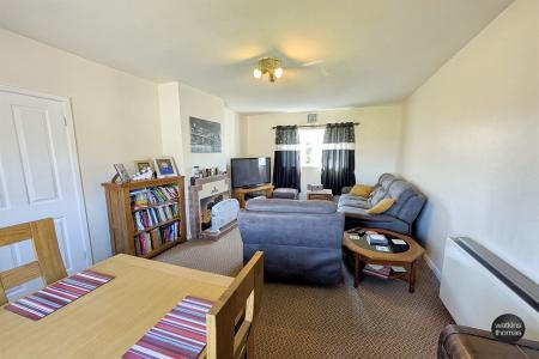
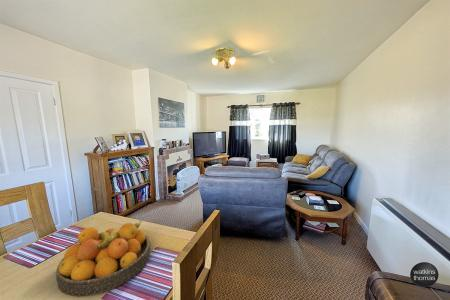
+ fruit bowl (107, 246)
